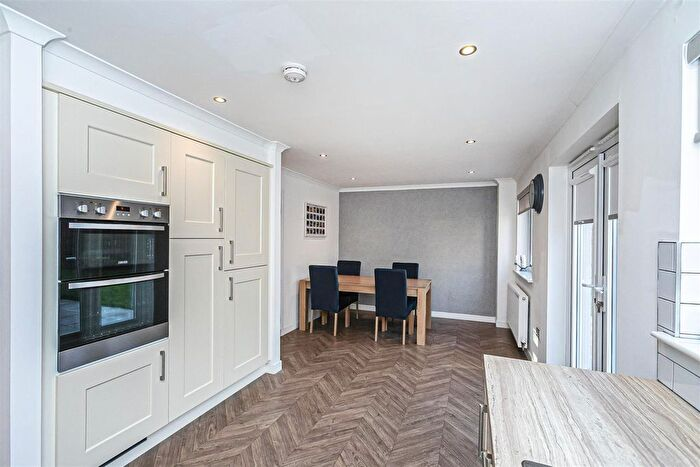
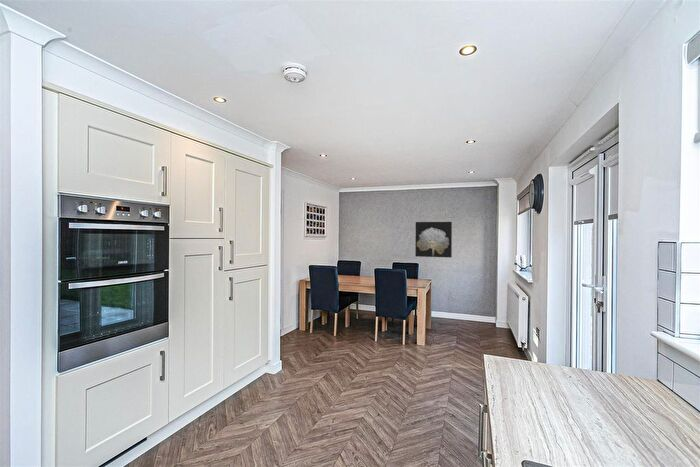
+ wall art (433, 239)
